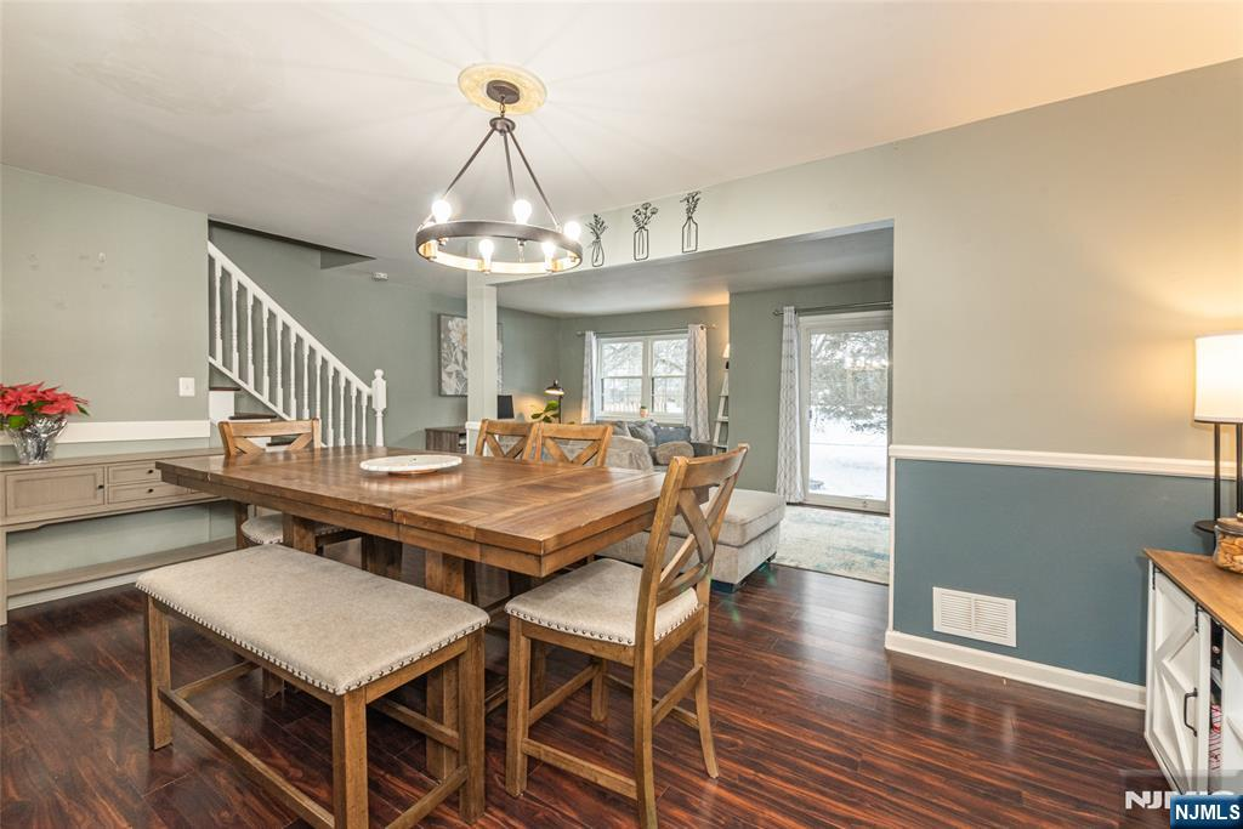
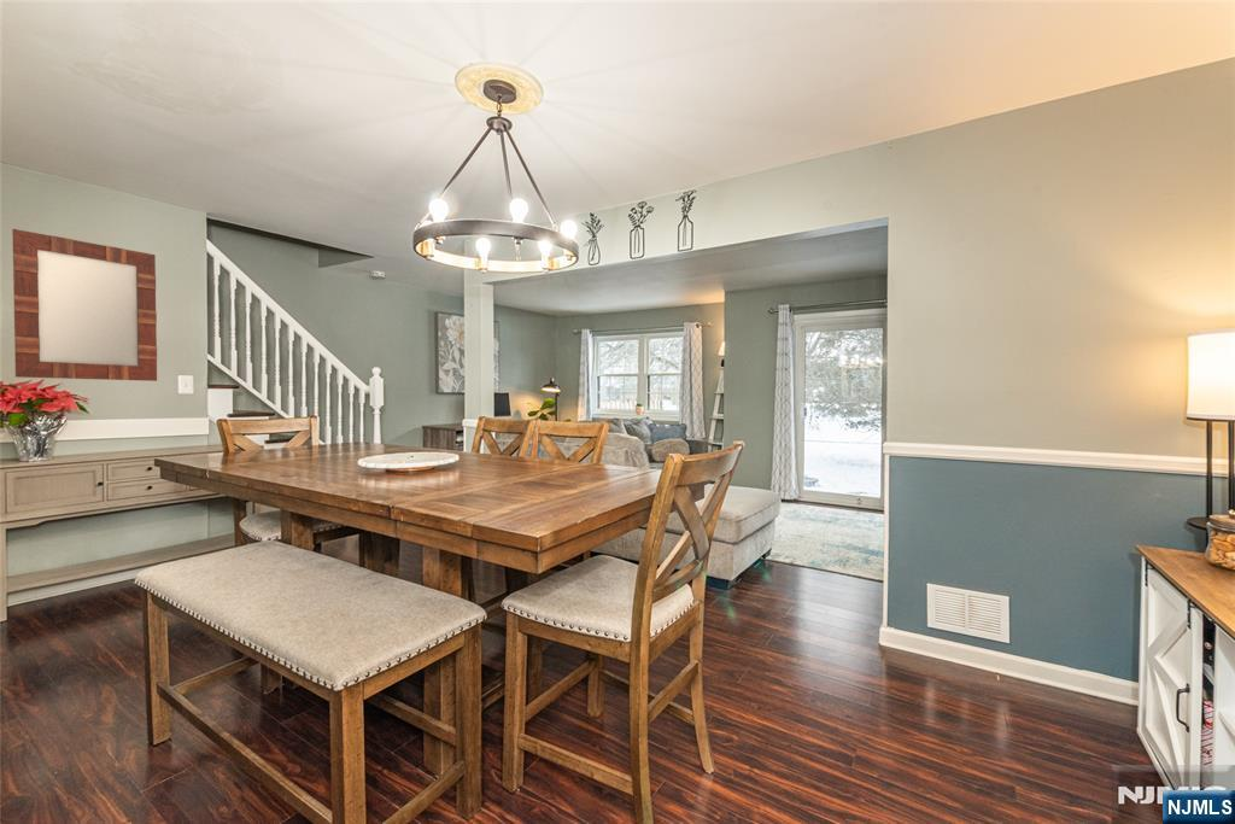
+ home mirror (90, 310)
